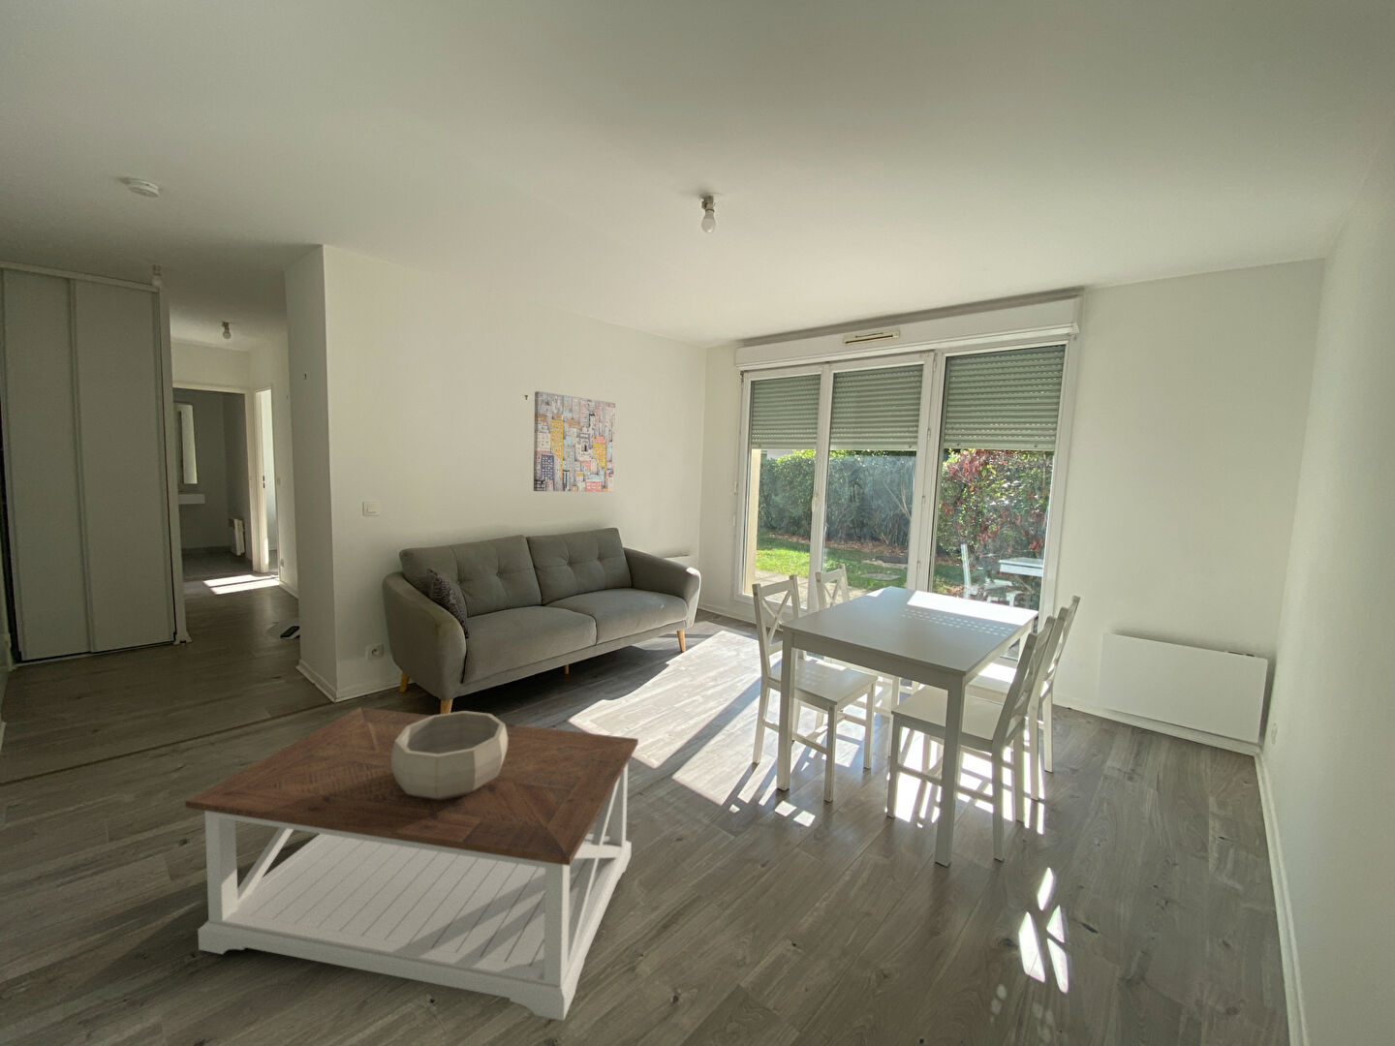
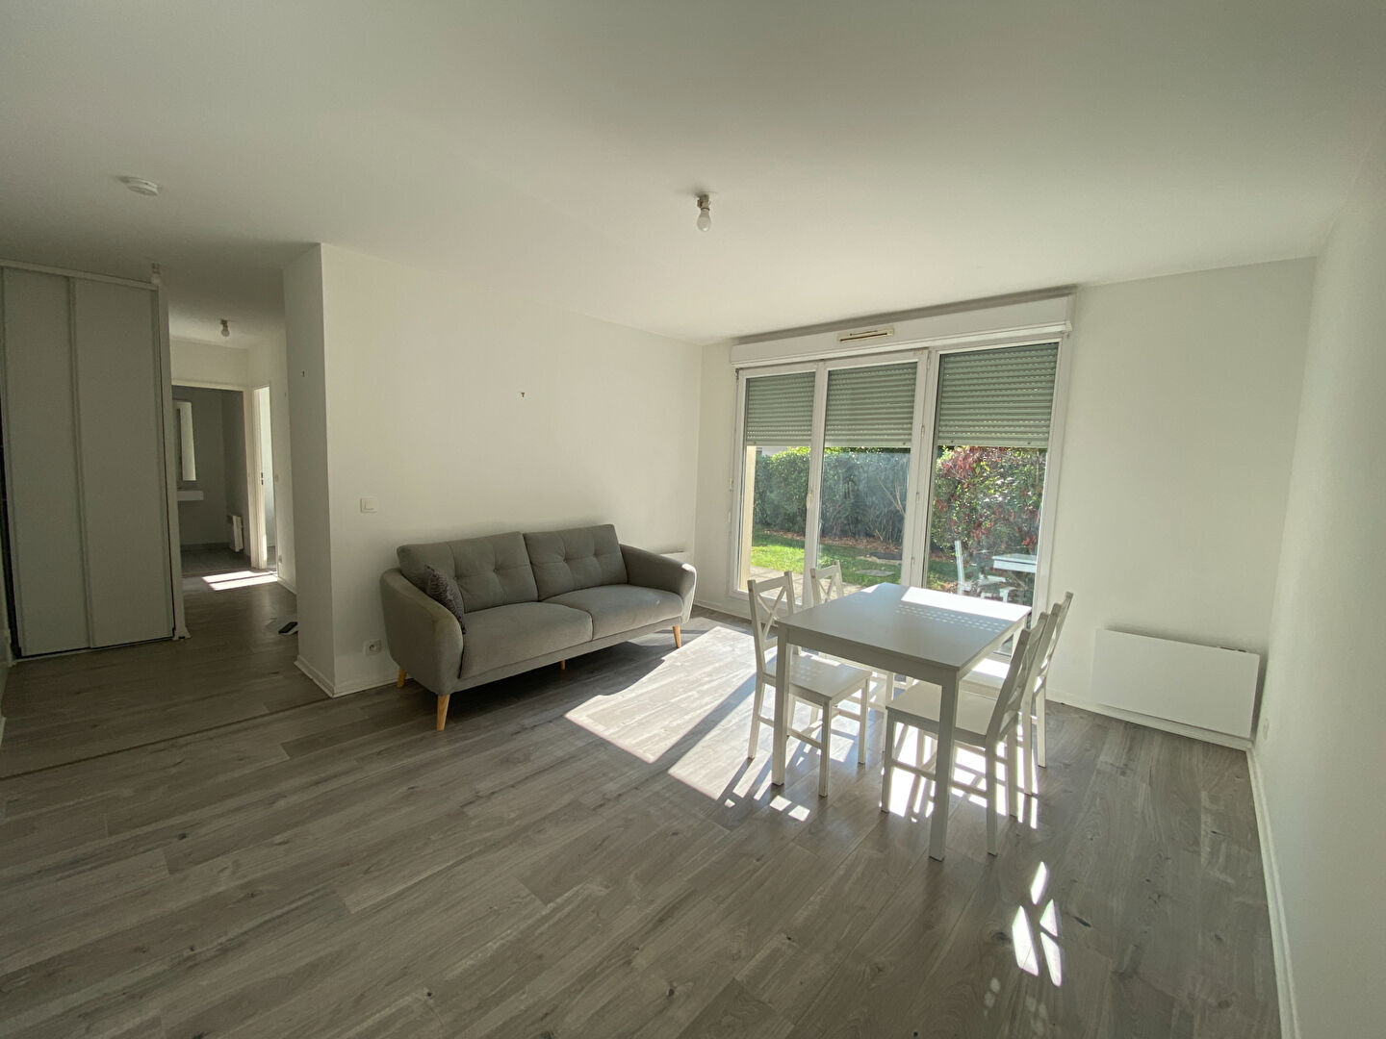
- coffee table (440, 832)
- wall art (577, 445)
- decorative bowl (451, 755)
